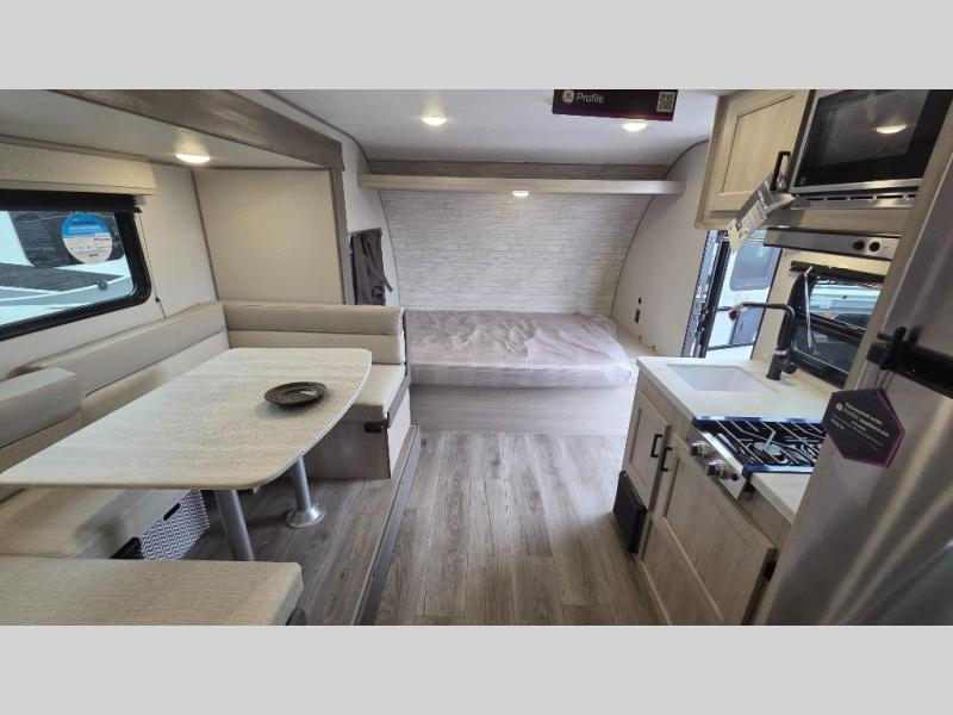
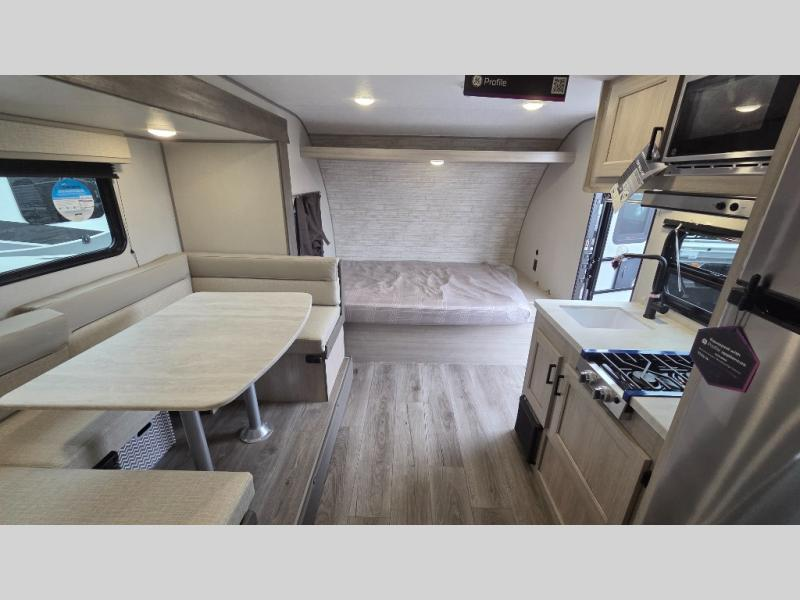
- tart tin (297, 393)
